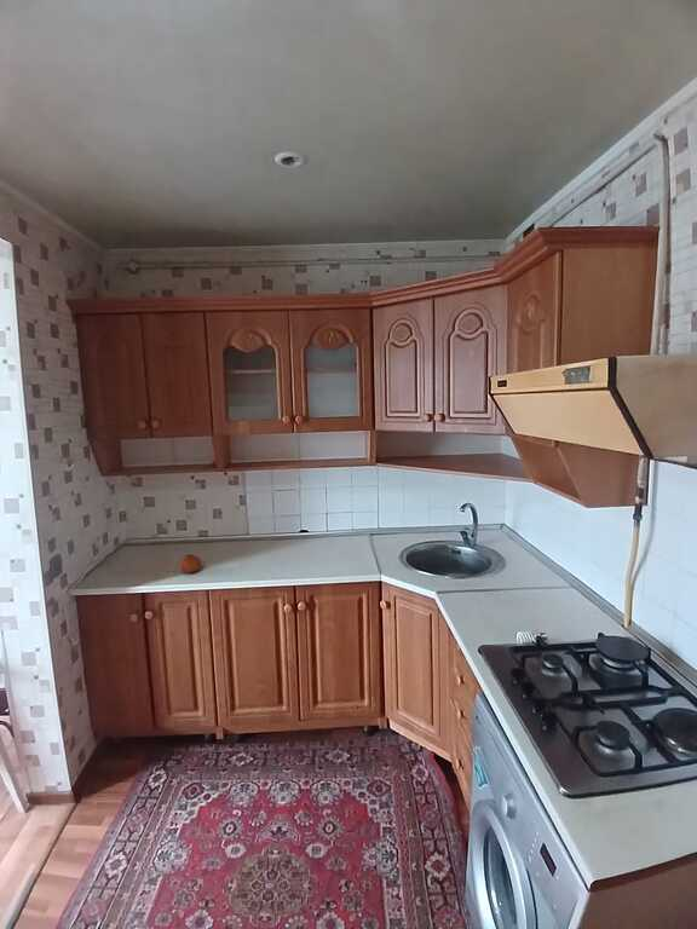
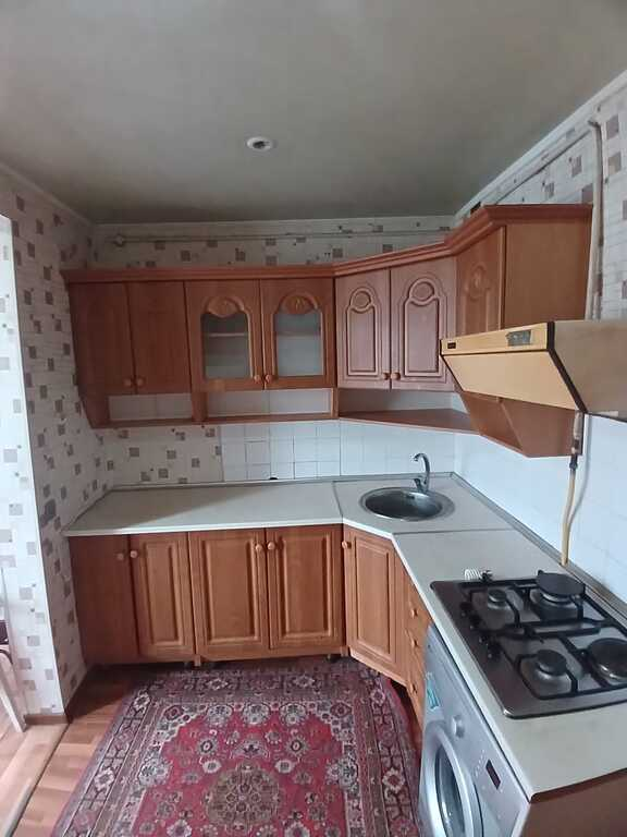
- fruit (190, 562)
